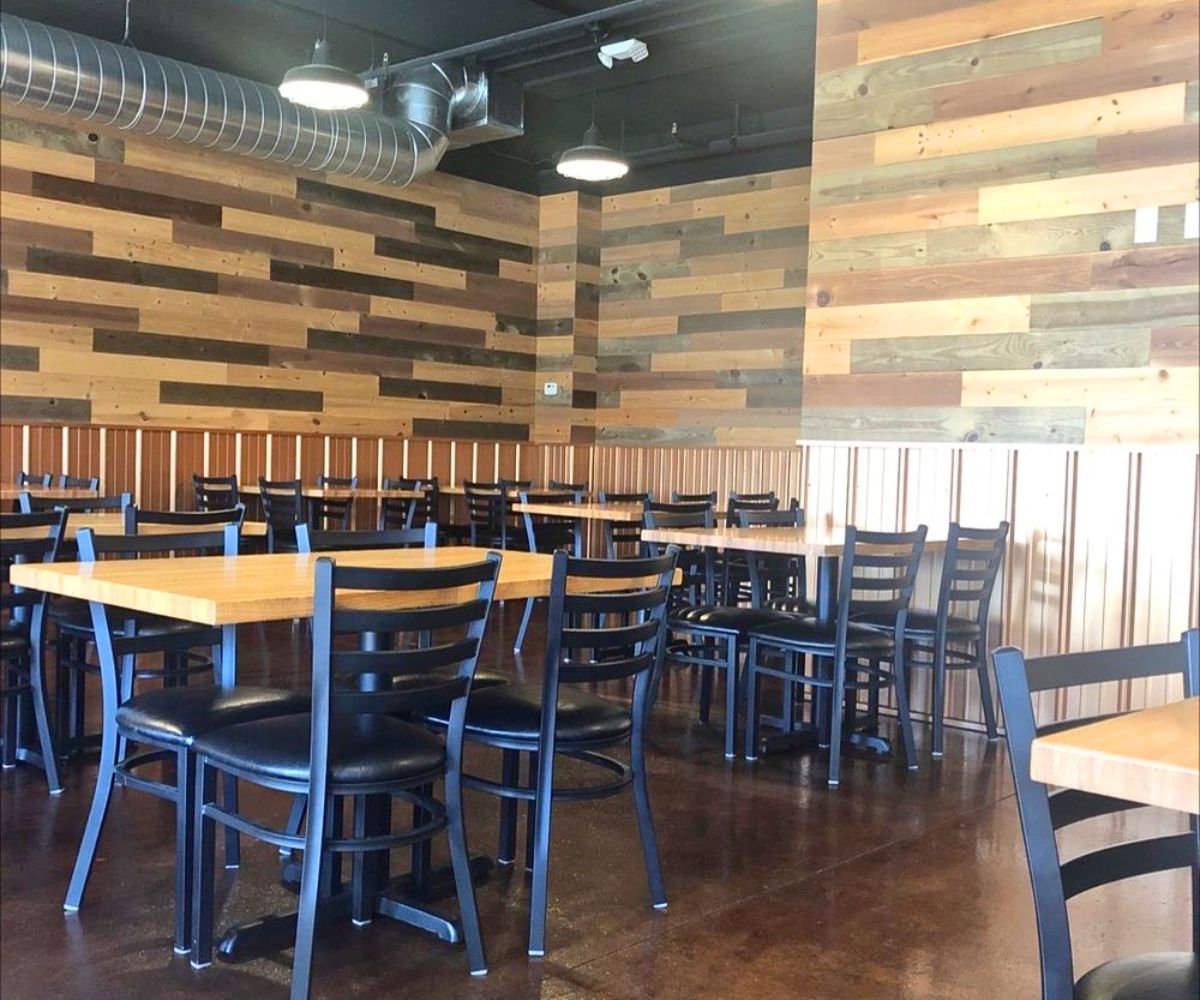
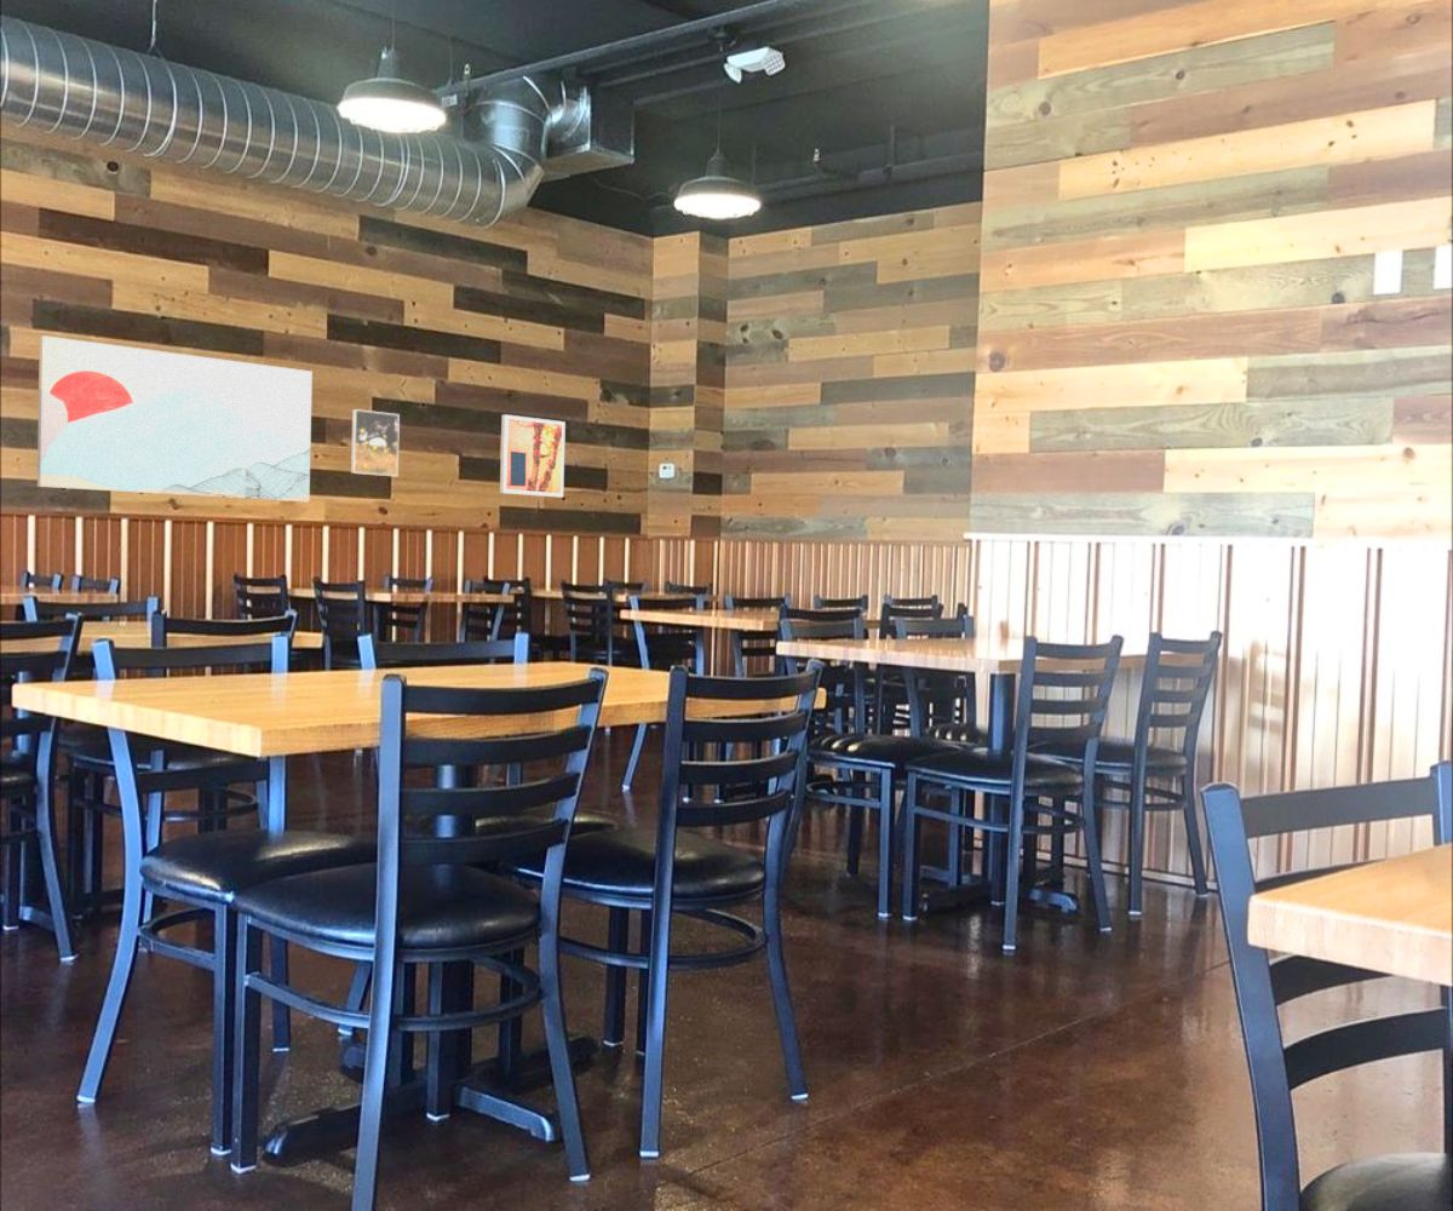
+ wall art (183, 424)
+ wall art (533, 457)
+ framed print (375, 443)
